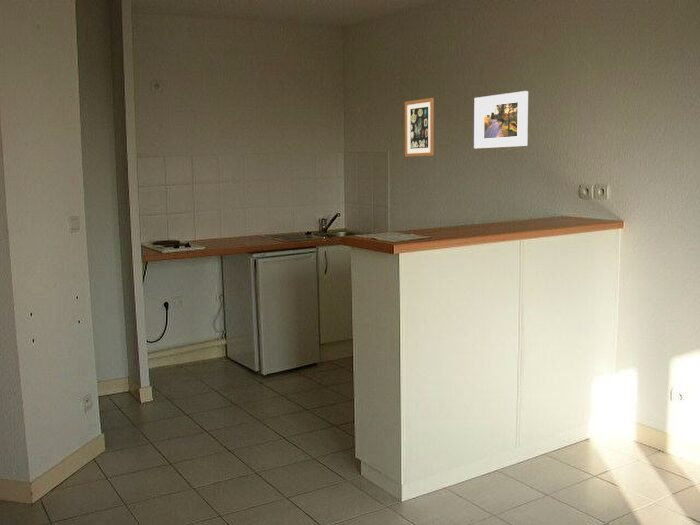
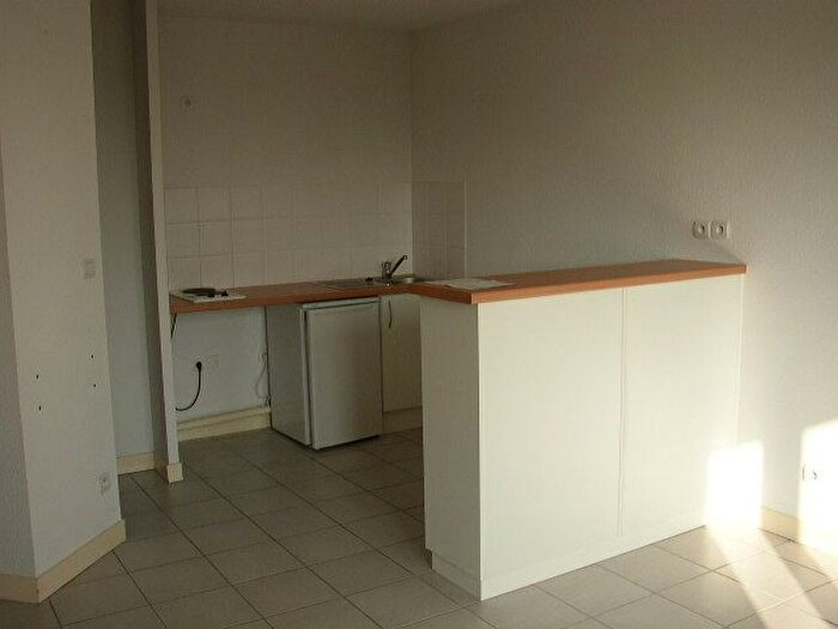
- wall art (418, 128)
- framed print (499, 121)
